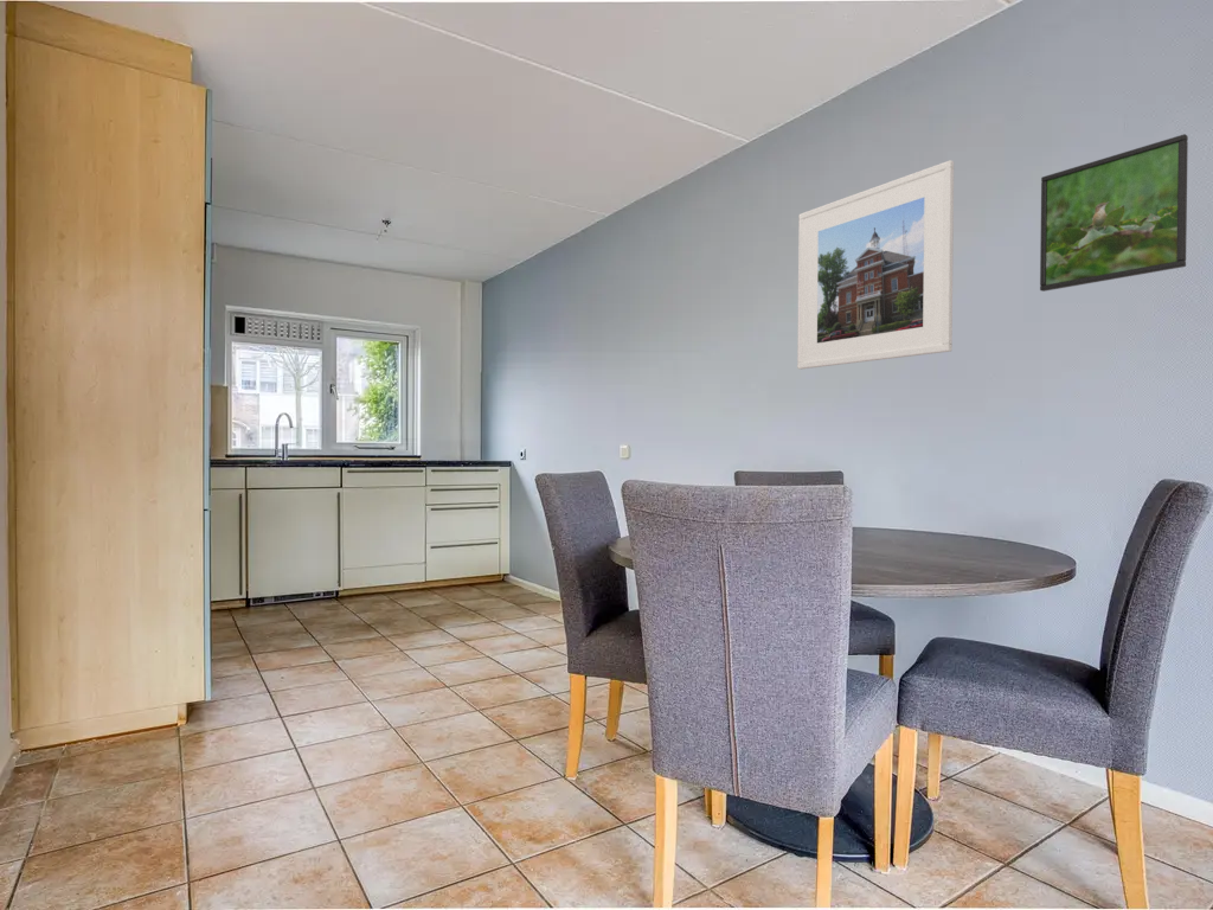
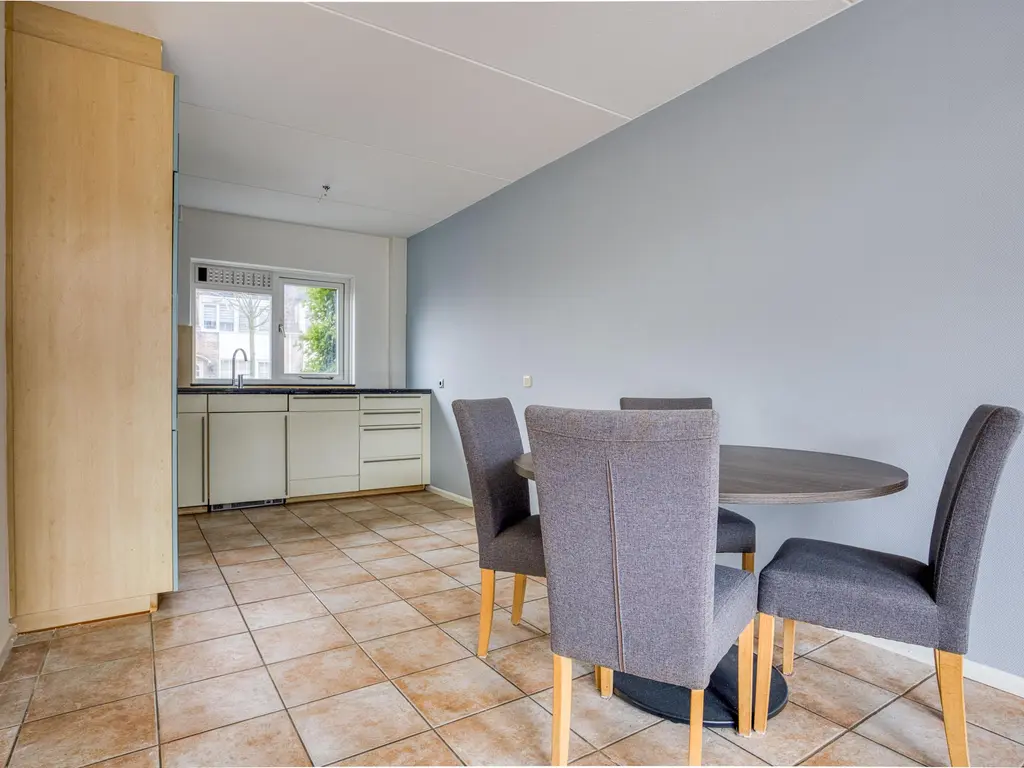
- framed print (1108, 218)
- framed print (867, 275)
